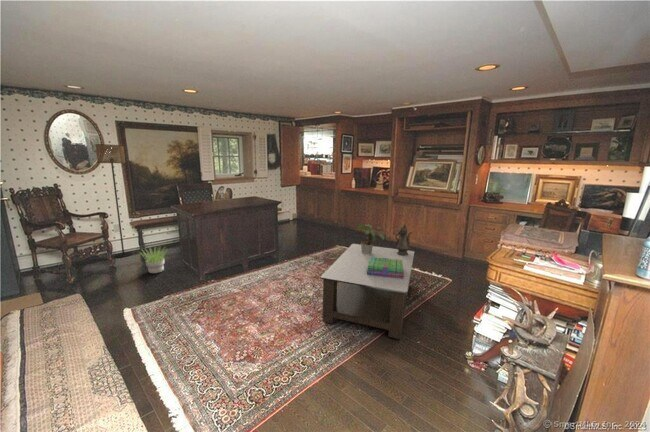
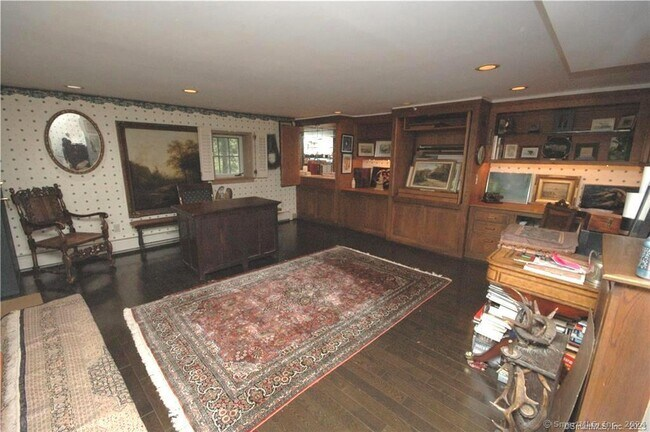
- potted plant (371, 239)
- stack of books (385, 266)
- floor lamp (116, 202)
- potted plant (155, 260)
- coffee table (372, 282)
- ewer (403, 238)
